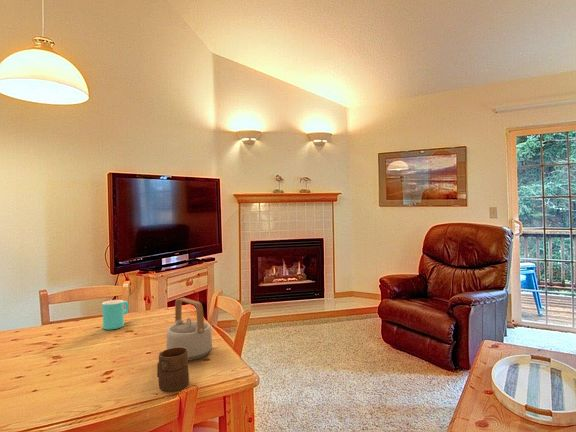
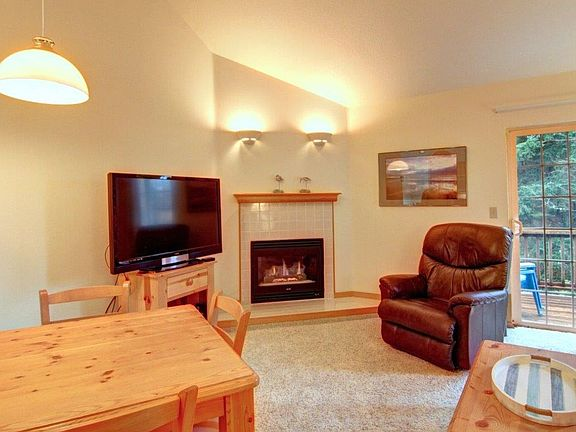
- cup (173, 368)
- teapot (186, 325)
- cup (117, 313)
